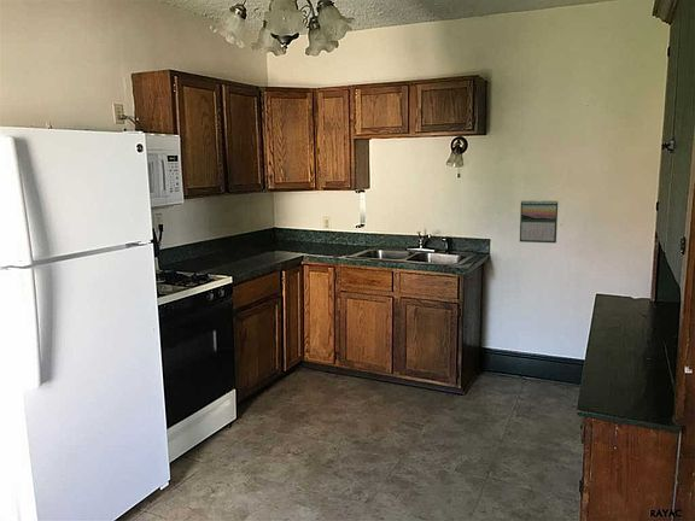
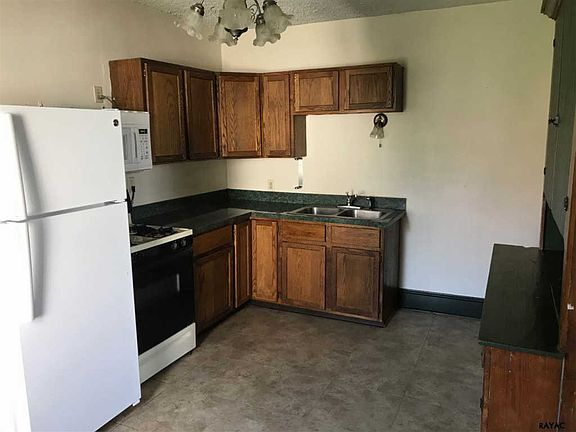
- calendar (538, 221)
